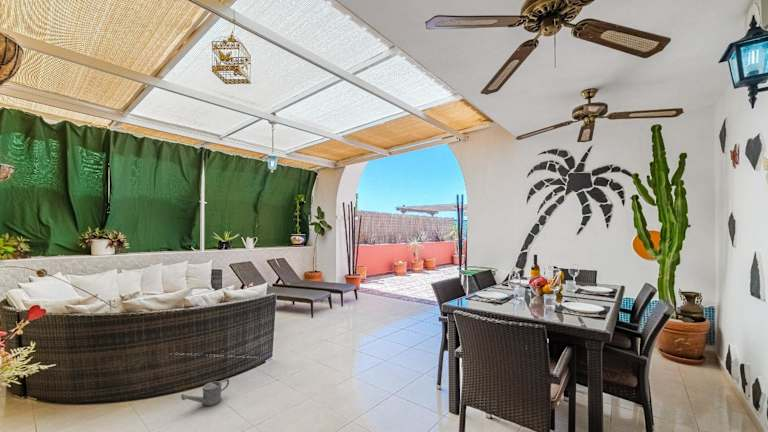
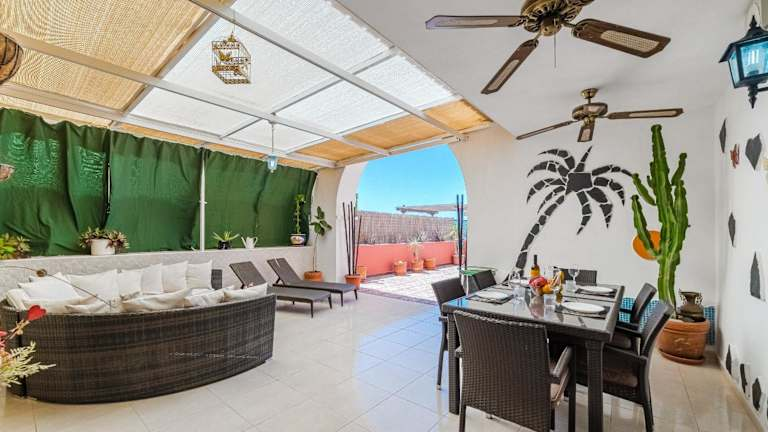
- watering can (206, 394)
